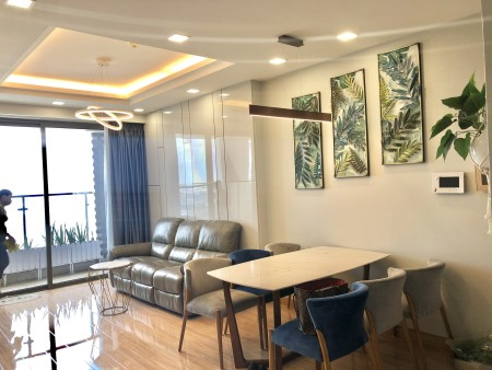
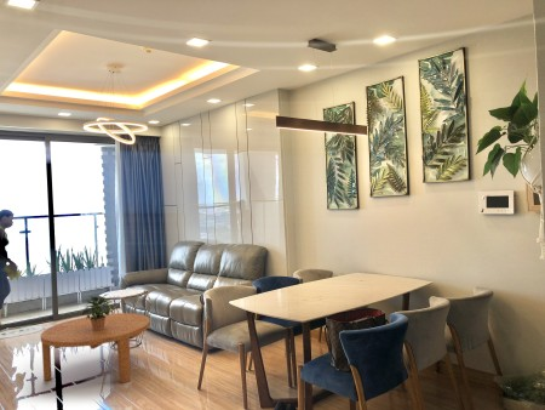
+ potted plant (98, 309)
+ coffee table (97, 346)
